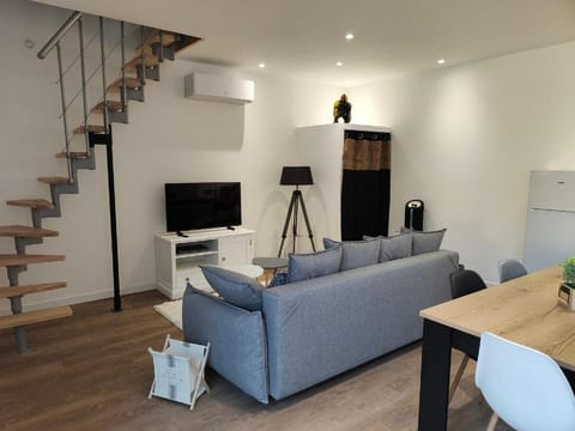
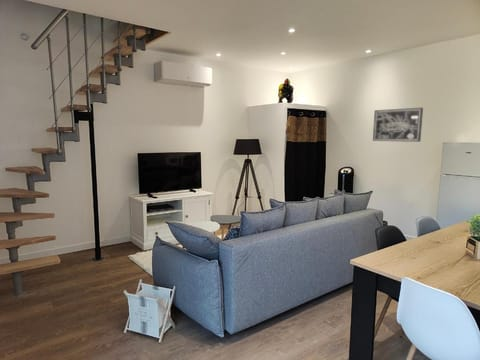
+ wall art (396, 125)
